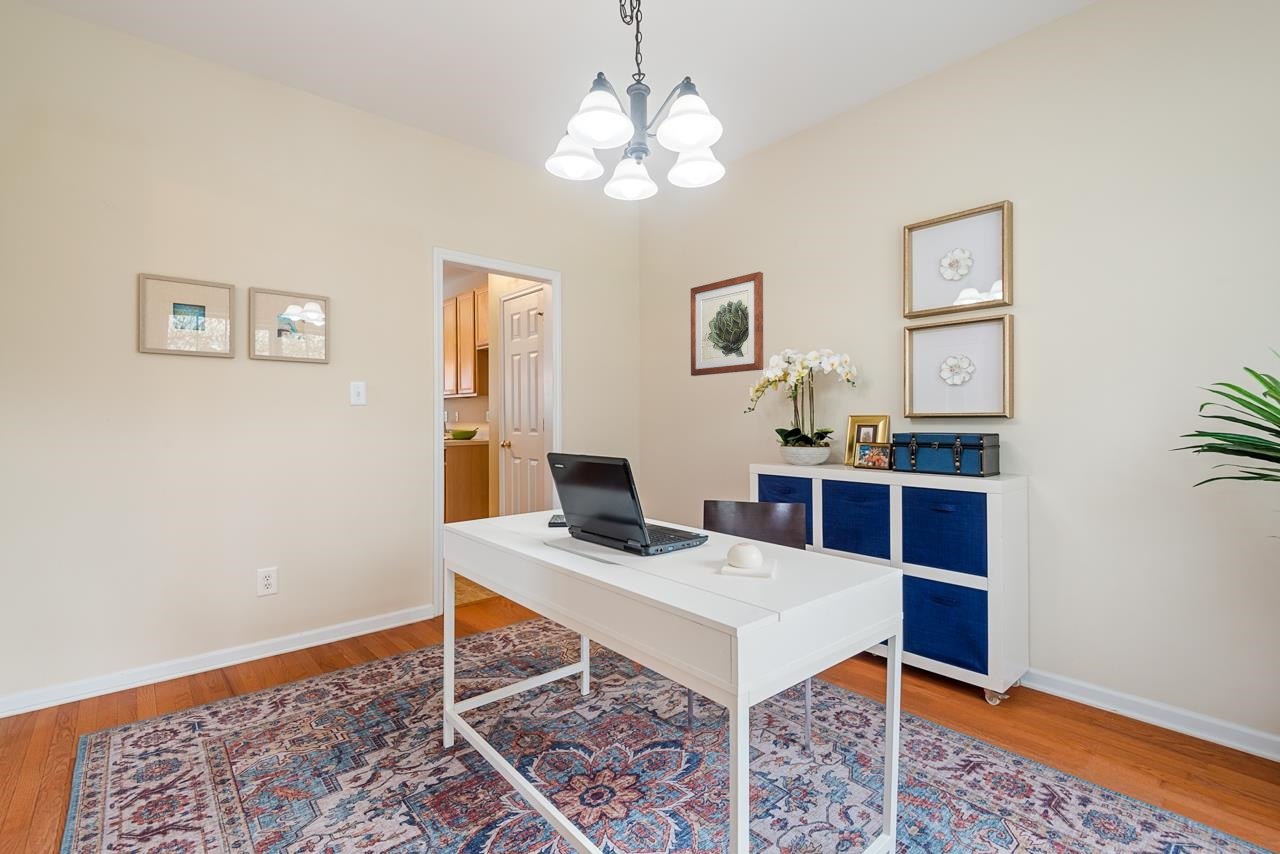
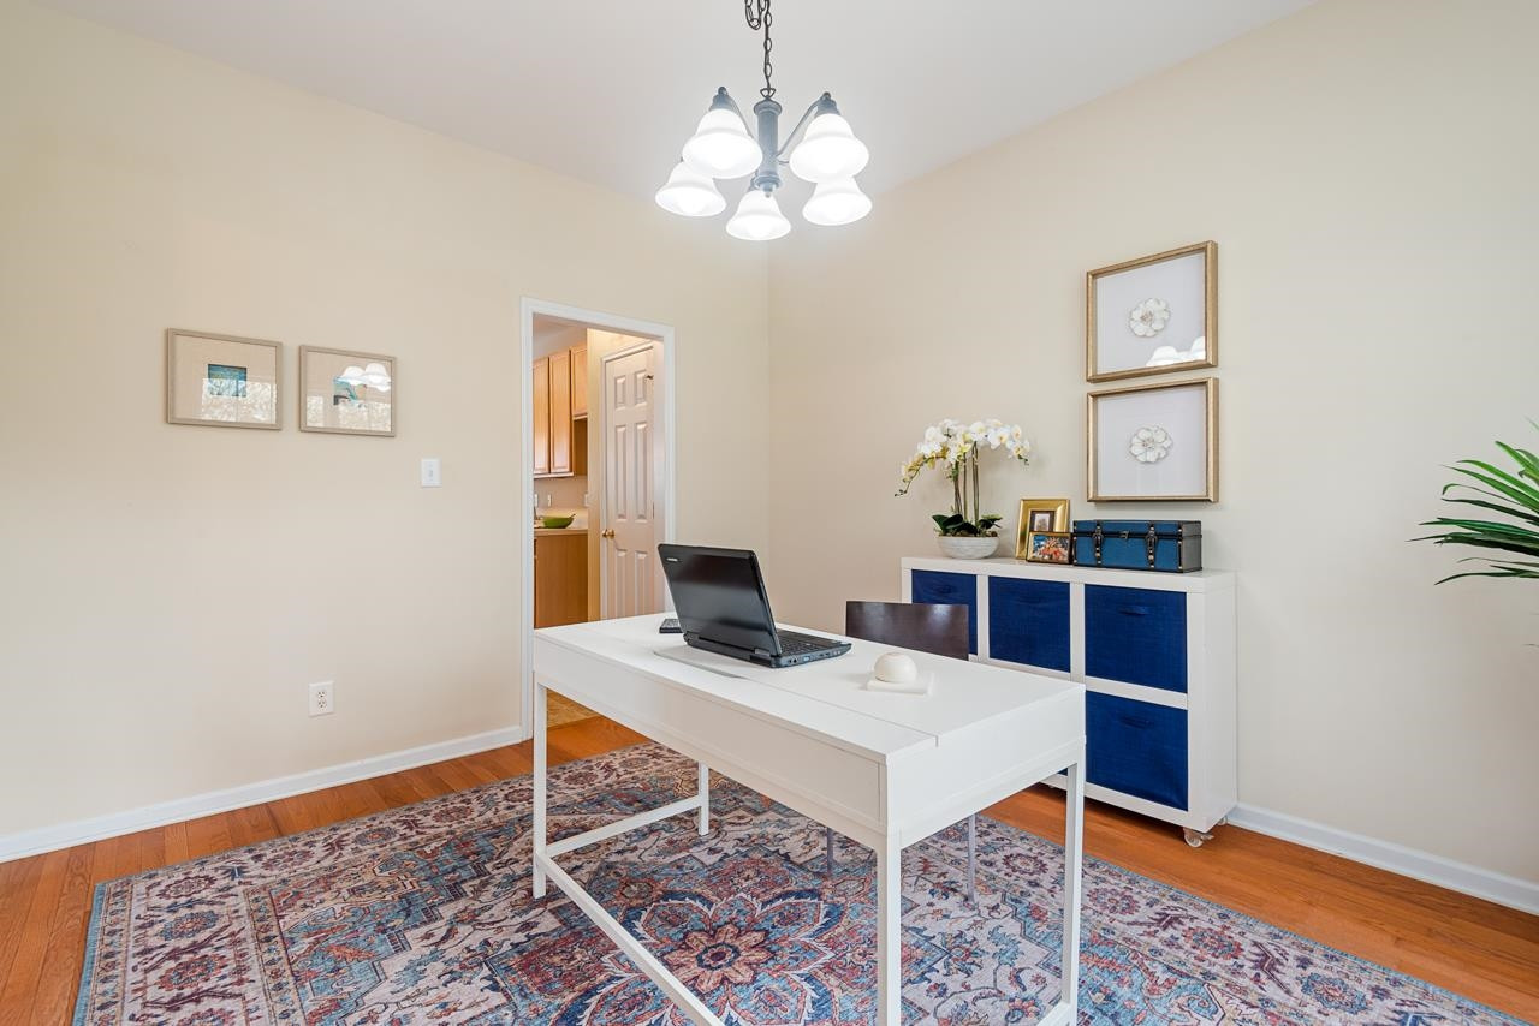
- wall art (725, 326)
